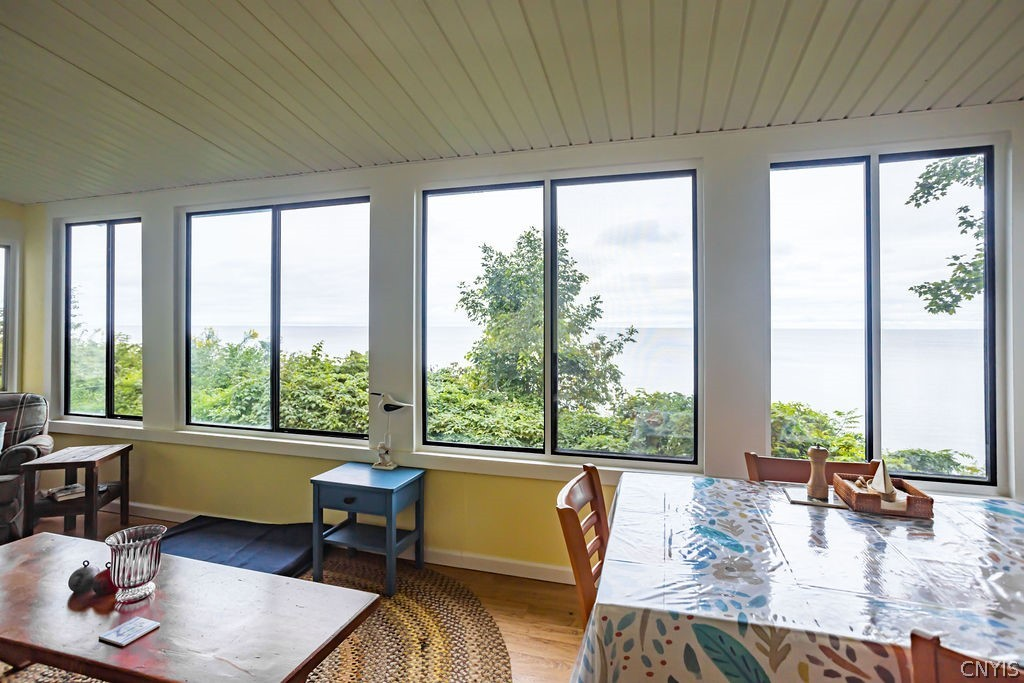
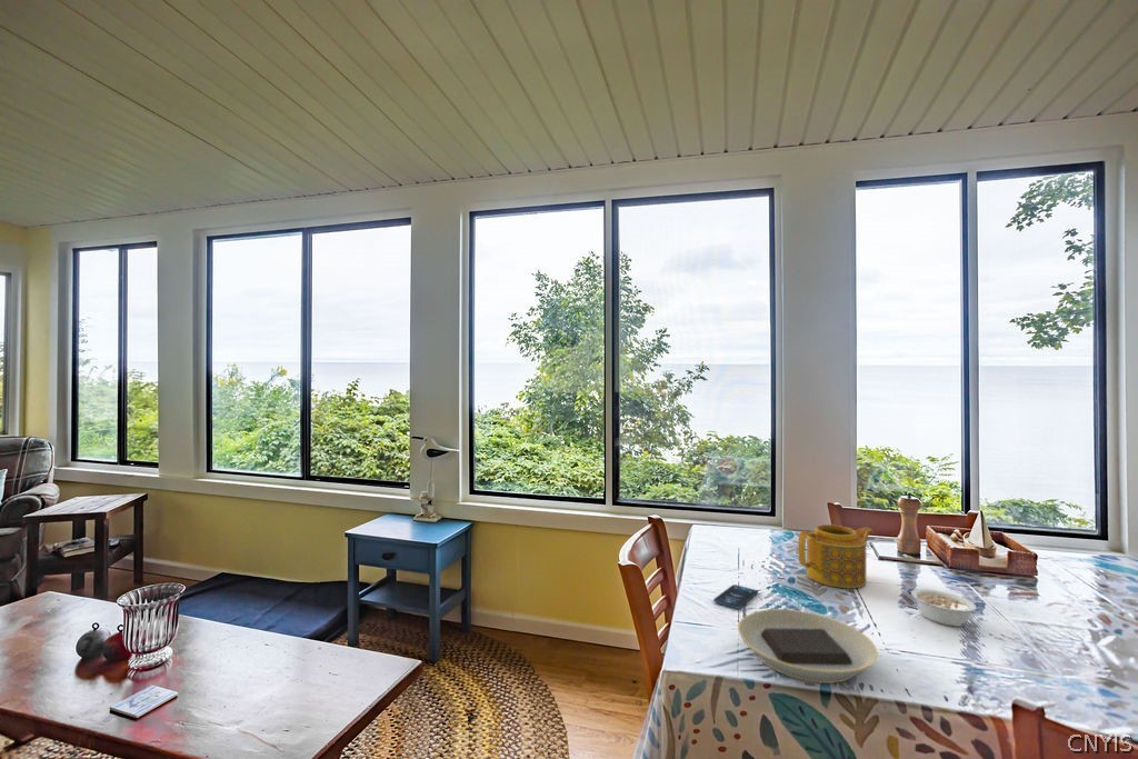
+ teapot (837, 553)
+ legume (945, 607)
+ plate (803, 646)
+ smartphone (736, 596)
